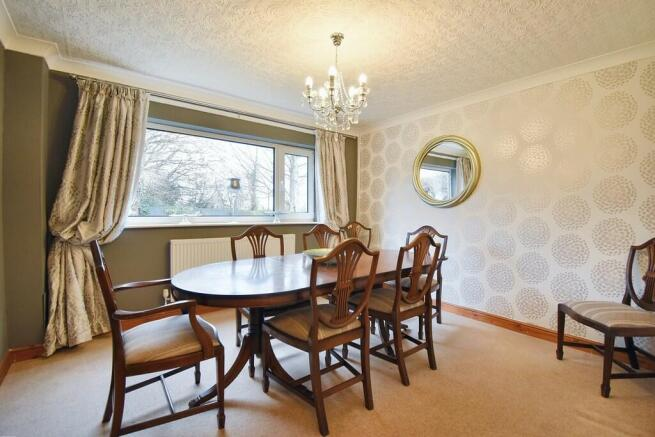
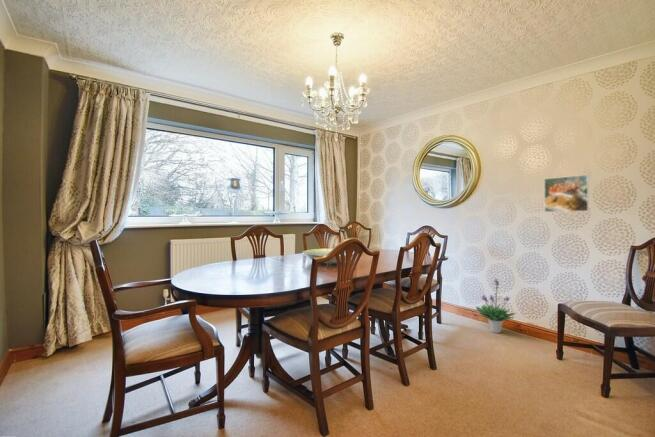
+ potted plant (495, 305)
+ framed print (565, 194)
